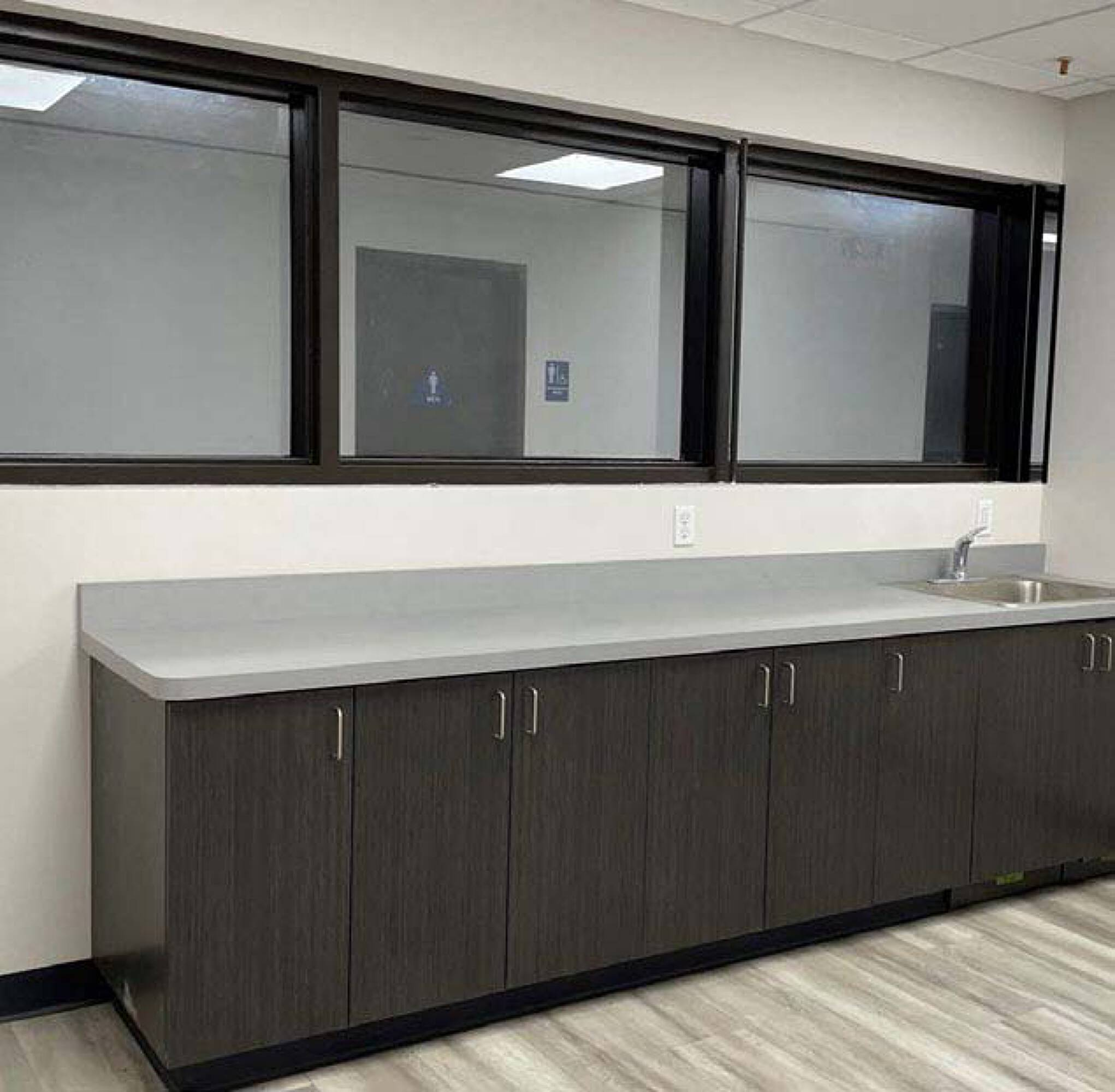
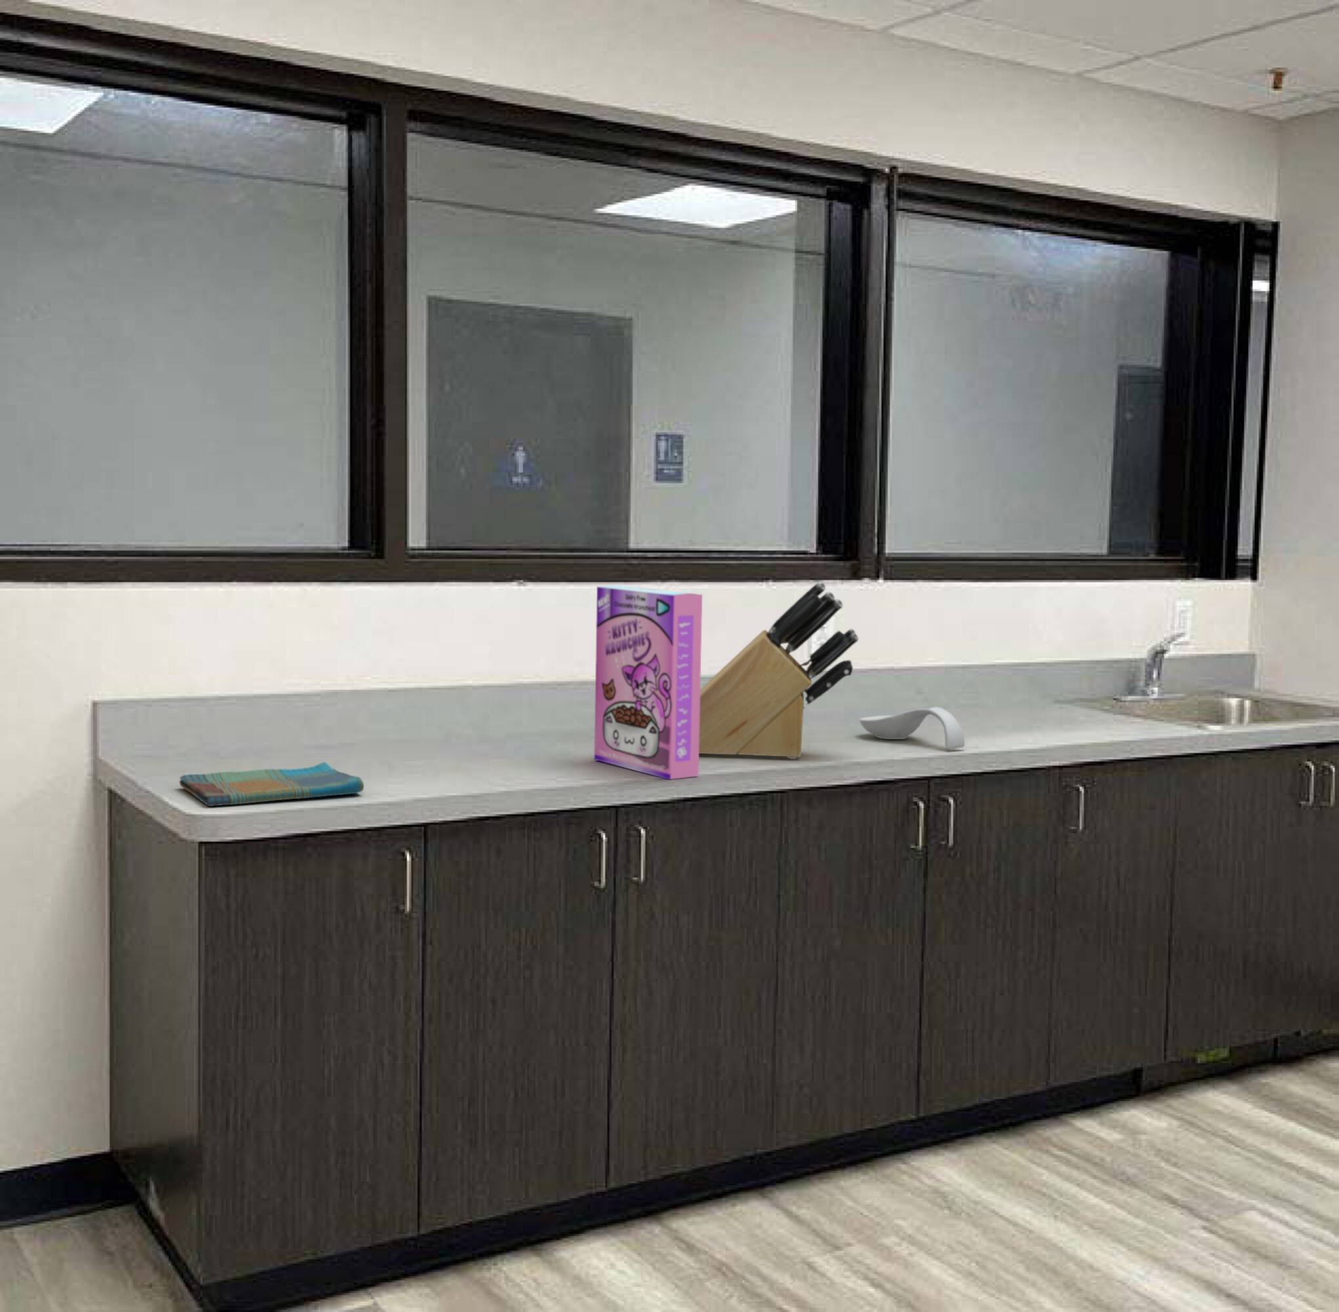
+ cereal box (646, 679)
+ spoon rest (913, 722)
+ dish towel (271, 783)
+ knife block (758, 667)
